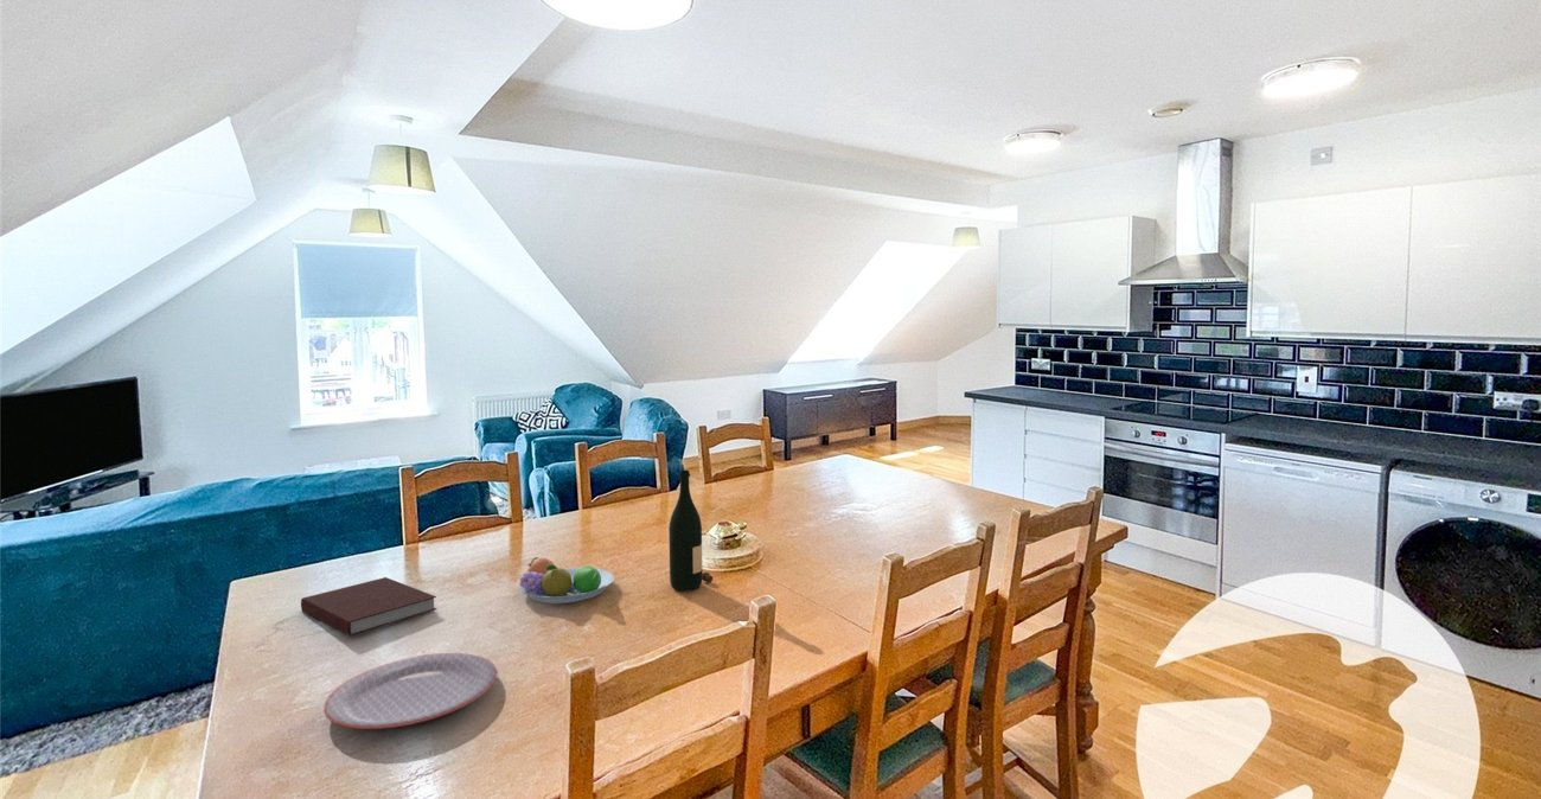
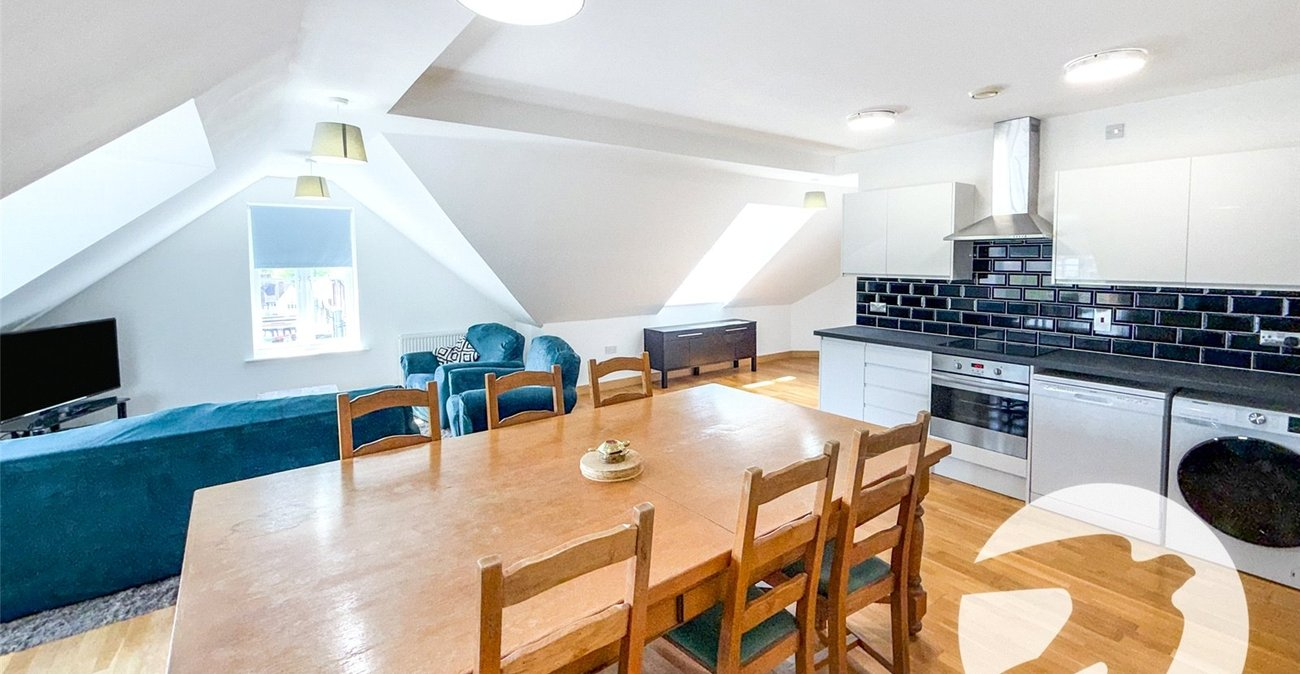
- plate (415, 691)
- wine bottle (686, 526)
- notebook (369, 603)
- fruit bowl (568, 574)
